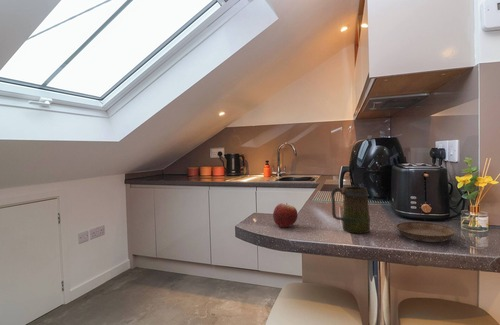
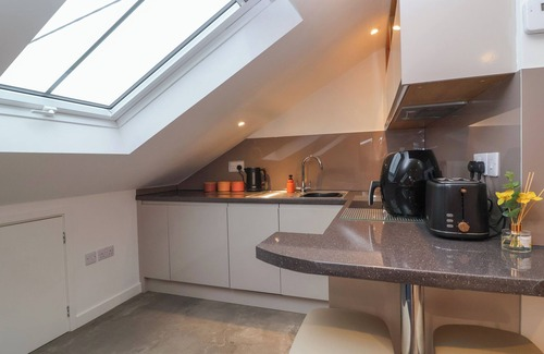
- fruit (285, 214)
- saucer (424, 232)
- mug (349, 208)
